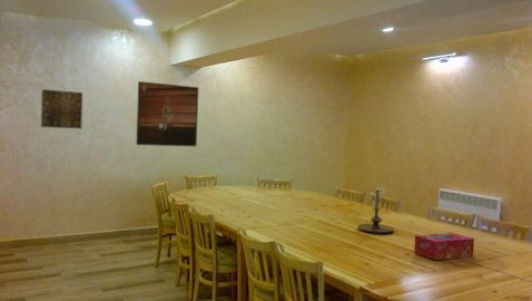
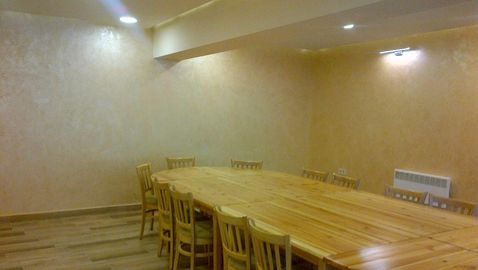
- wall art (61, 109)
- candle holder (376, 210)
- tissue box (443, 245)
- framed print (168, 115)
